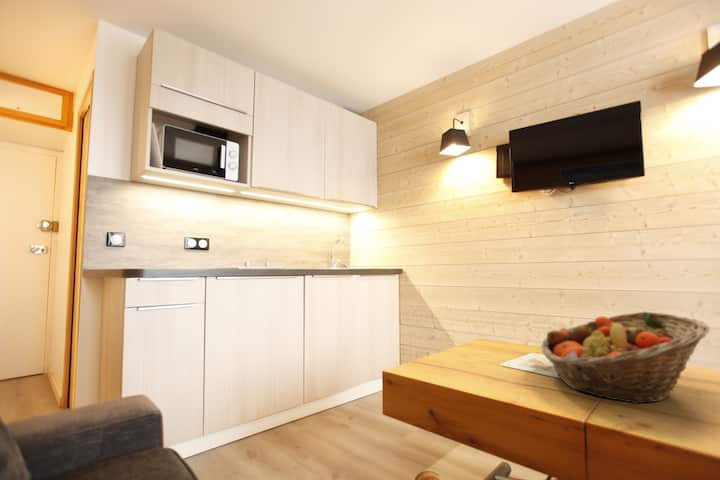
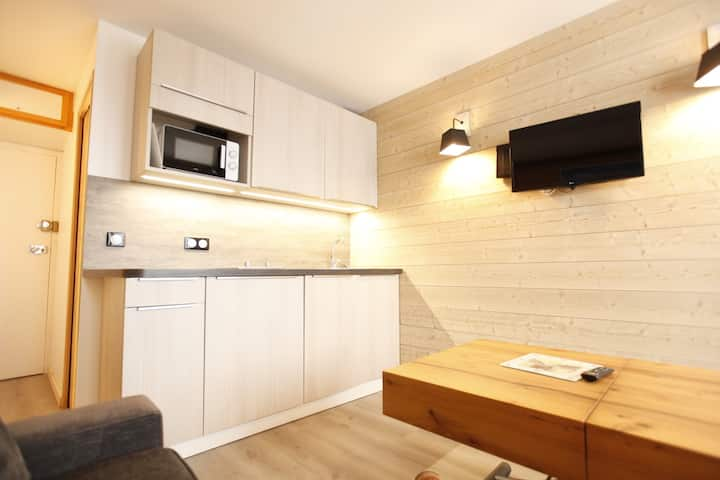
- fruit basket (614, 348)
